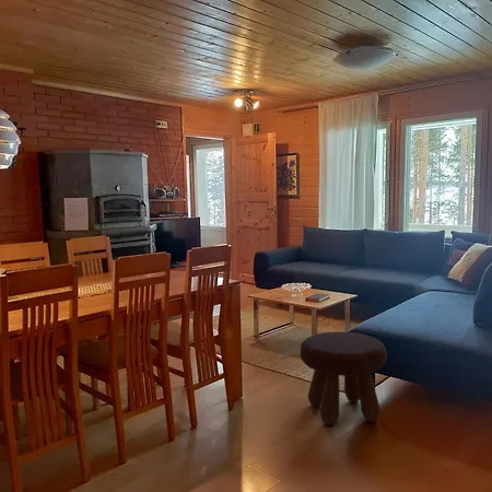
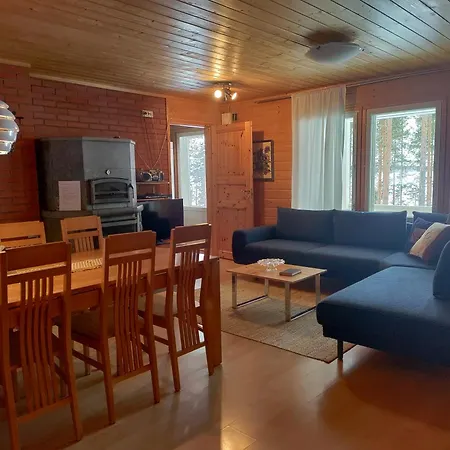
- footstool (342, 375)
